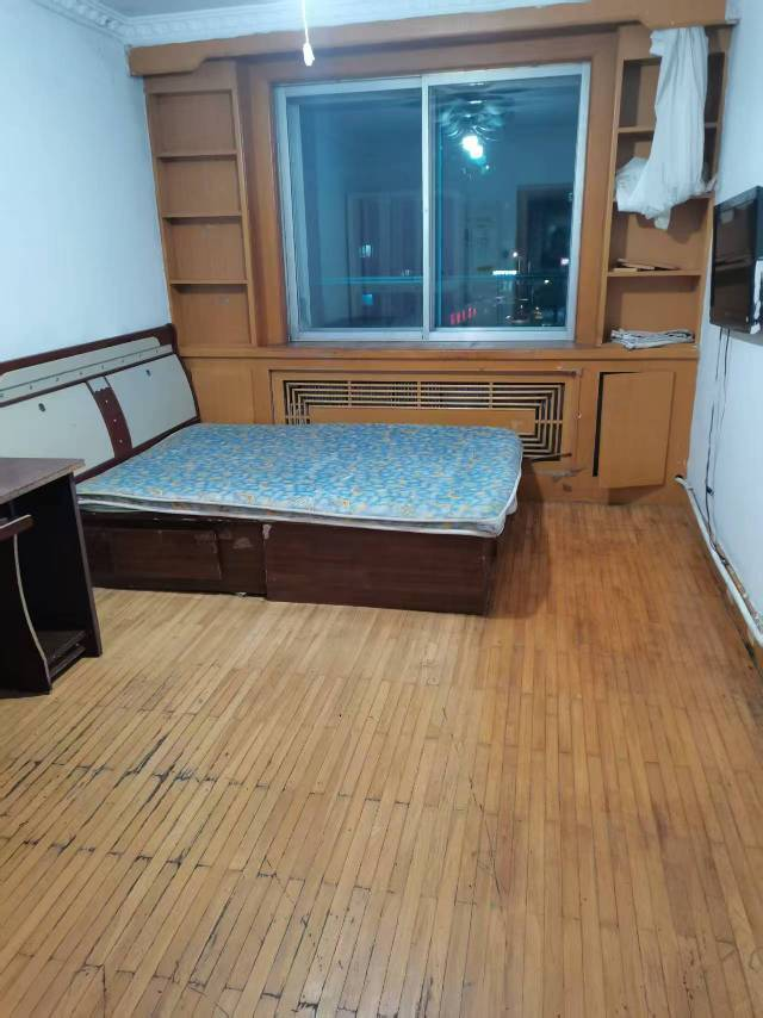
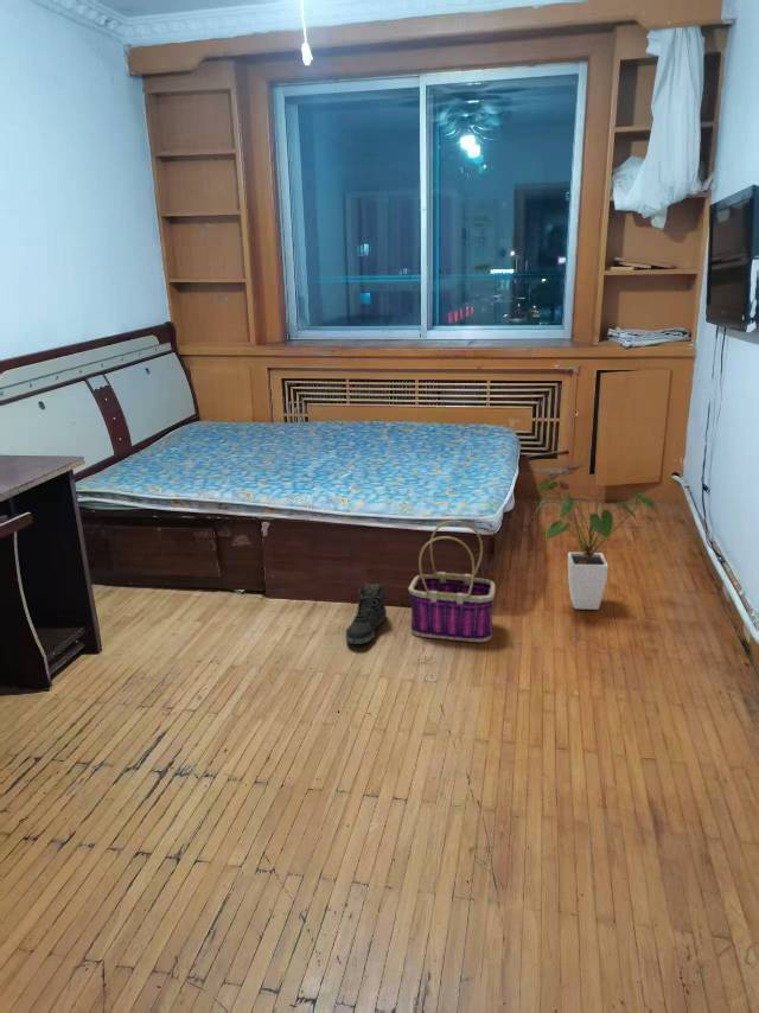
+ sneaker (365, 610)
+ house plant (585, 542)
+ basket (452, 580)
